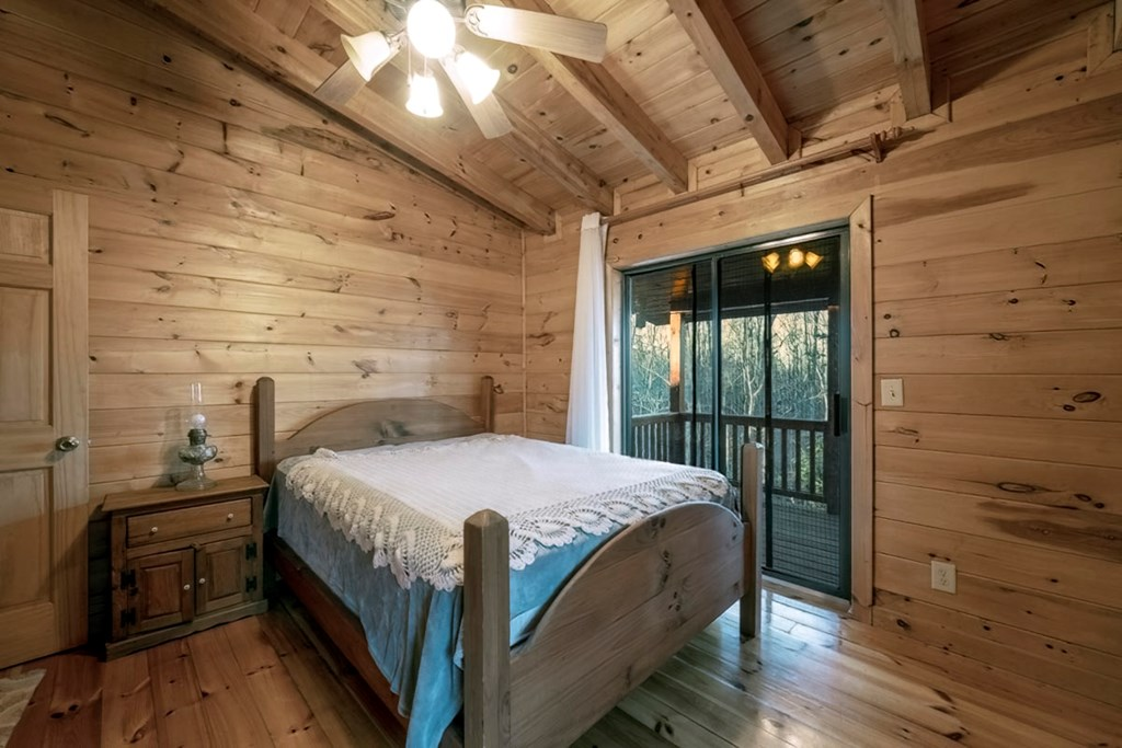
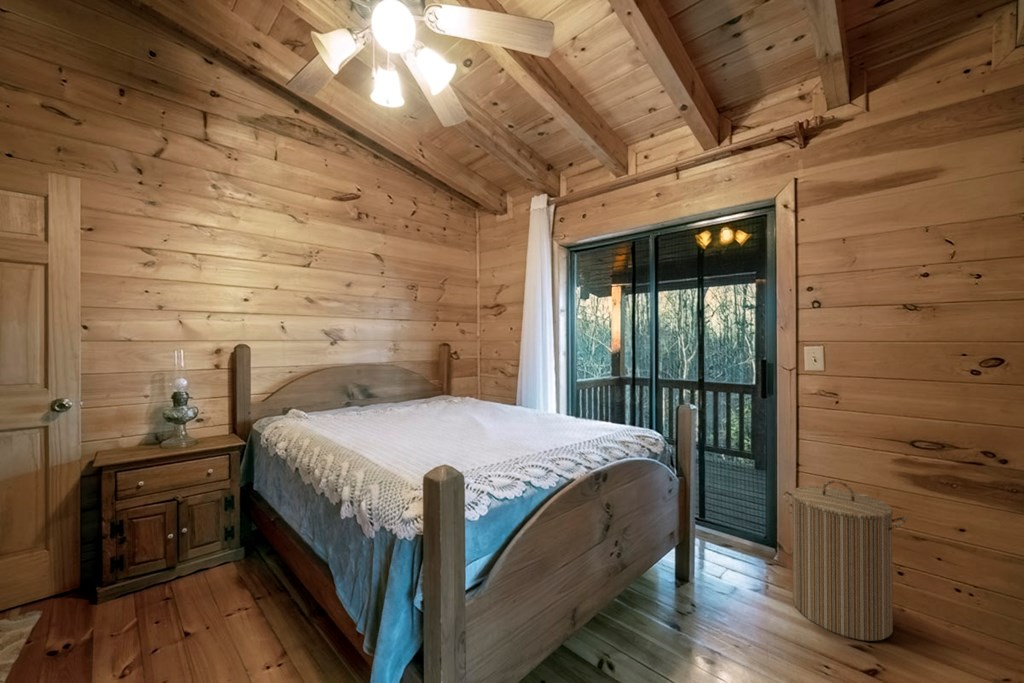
+ laundry hamper (839, 547)
